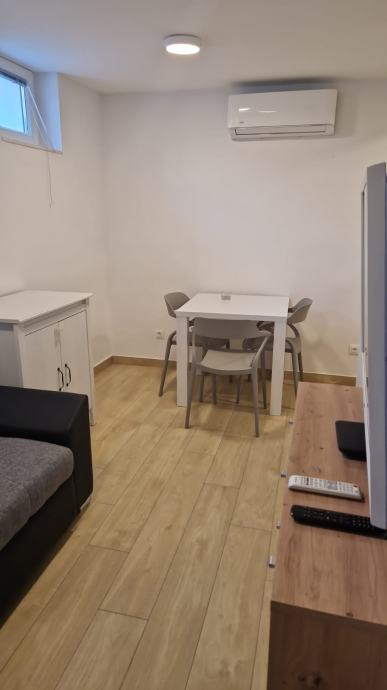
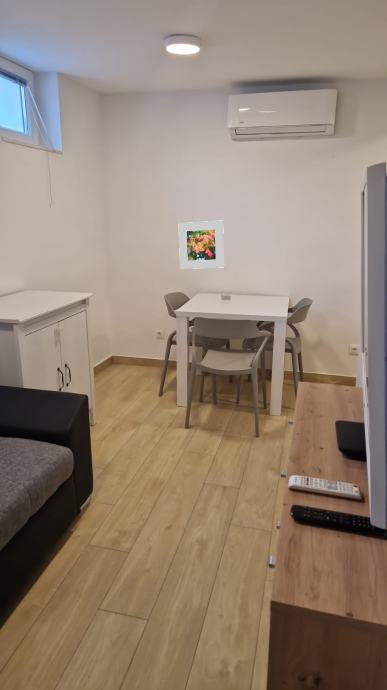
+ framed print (201, 245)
